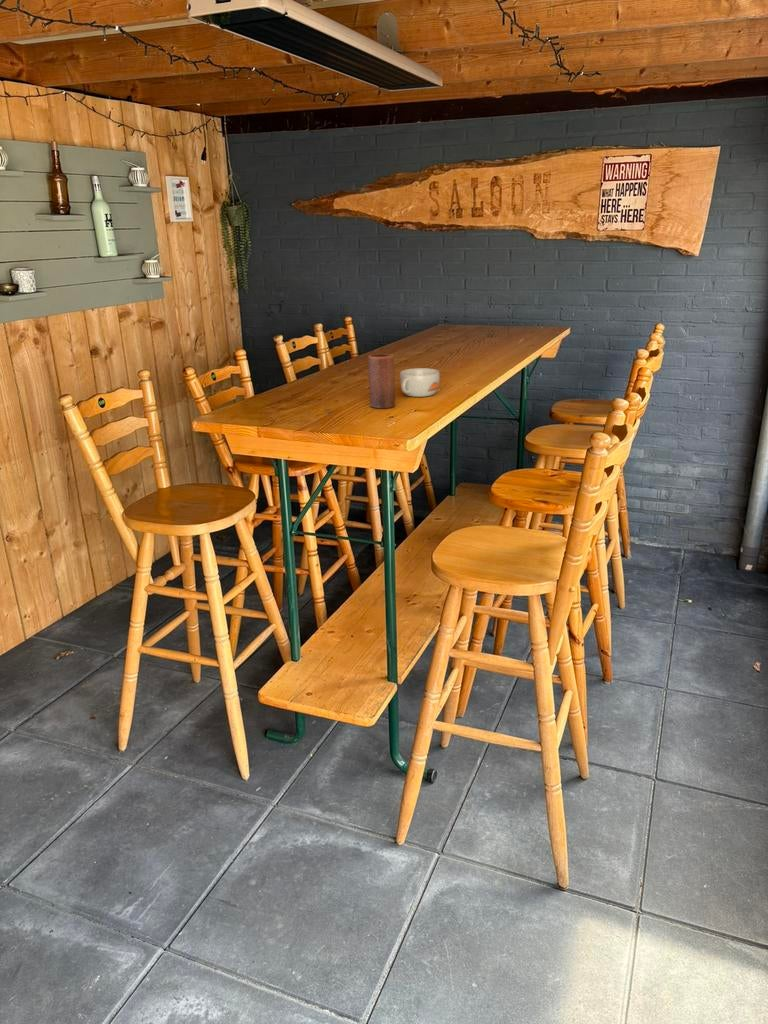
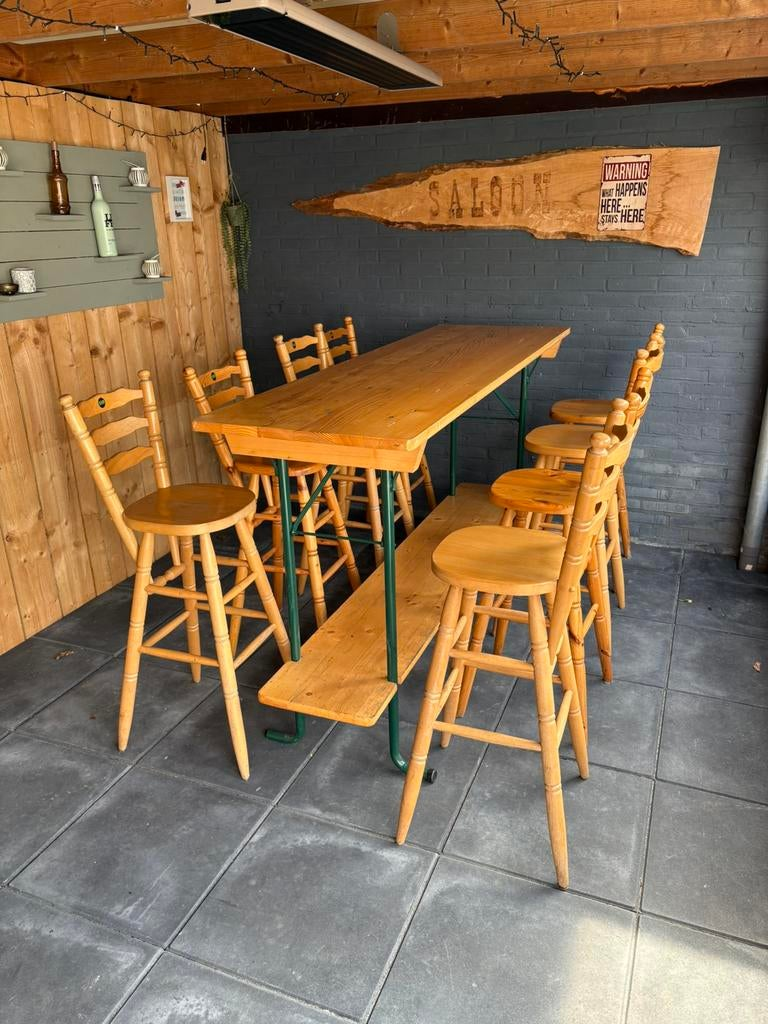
- candle (381, 380)
- bowl (417, 383)
